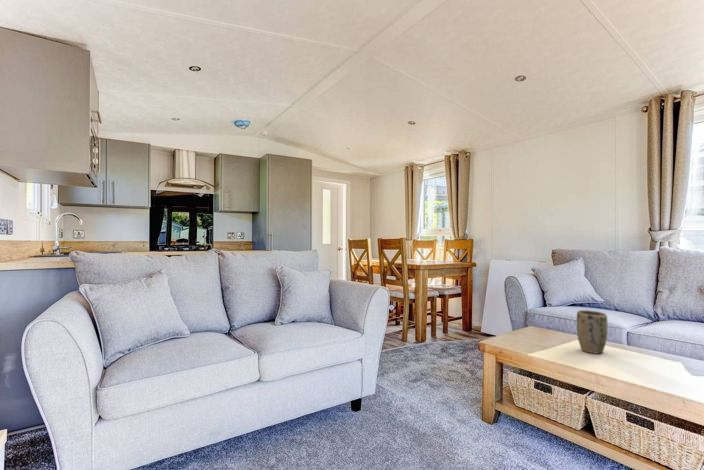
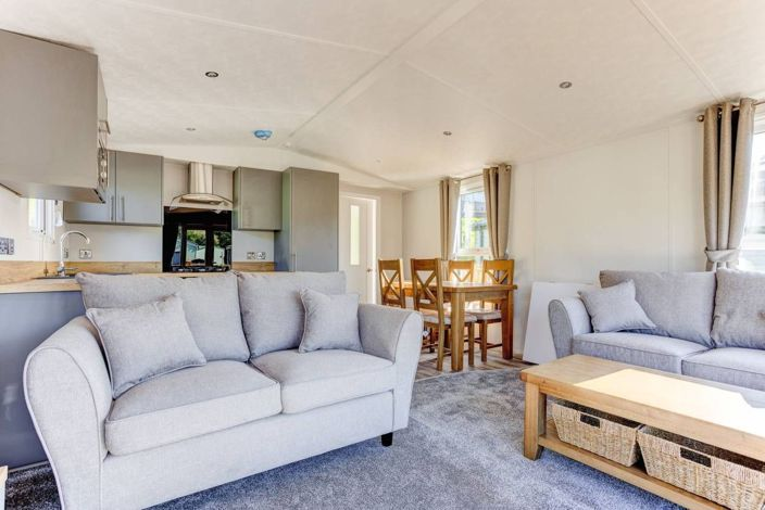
- plant pot (591, 331)
